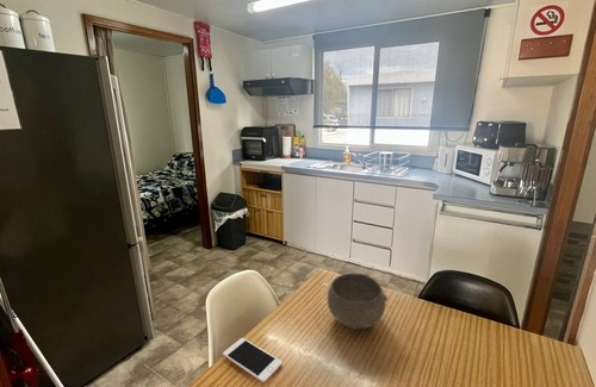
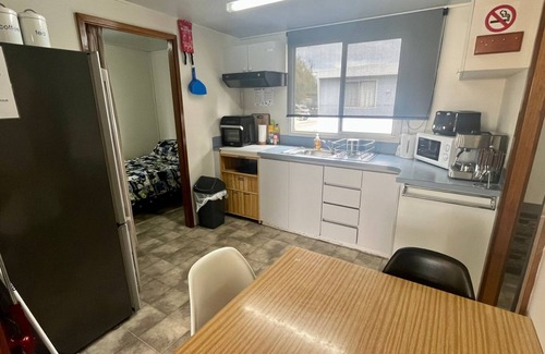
- bowl (355, 301)
- cell phone (252, 358)
